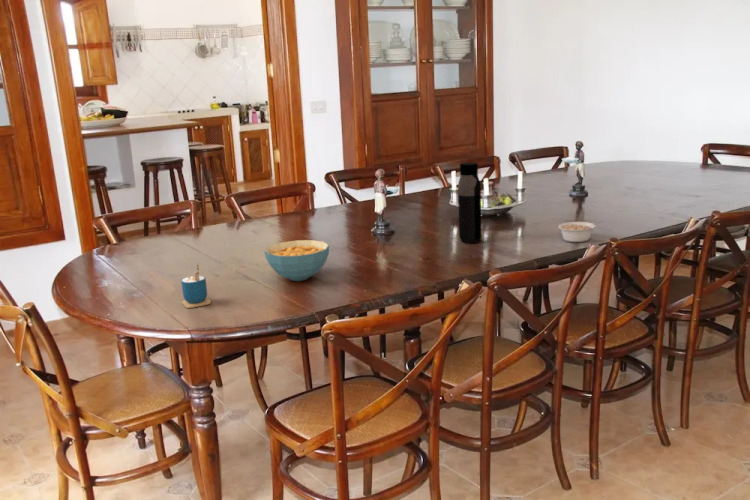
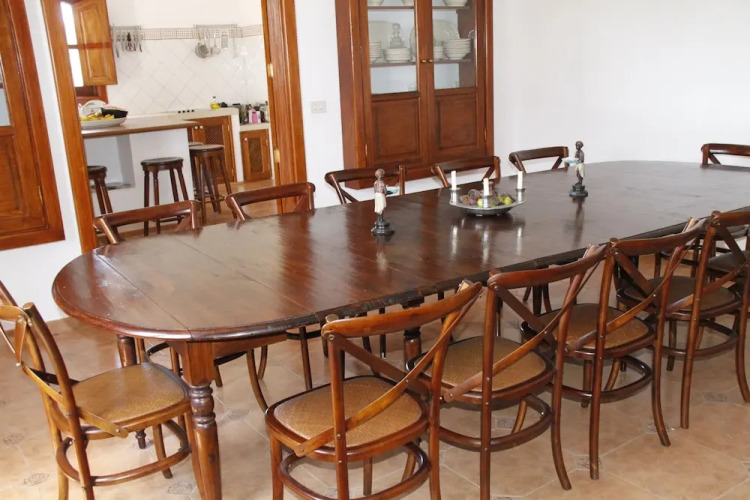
- cup (193, 282)
- cereal bowl (298, 263)
- water bottle (469, 202)
- legume (577, 230)
